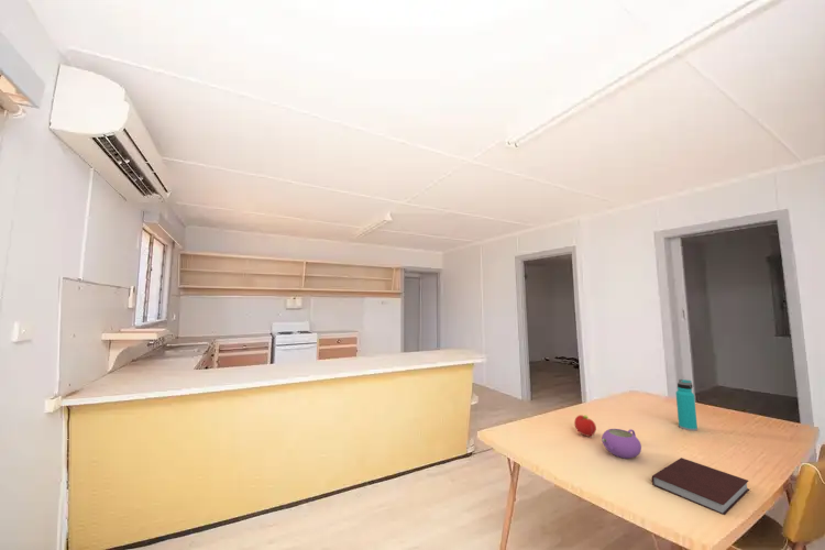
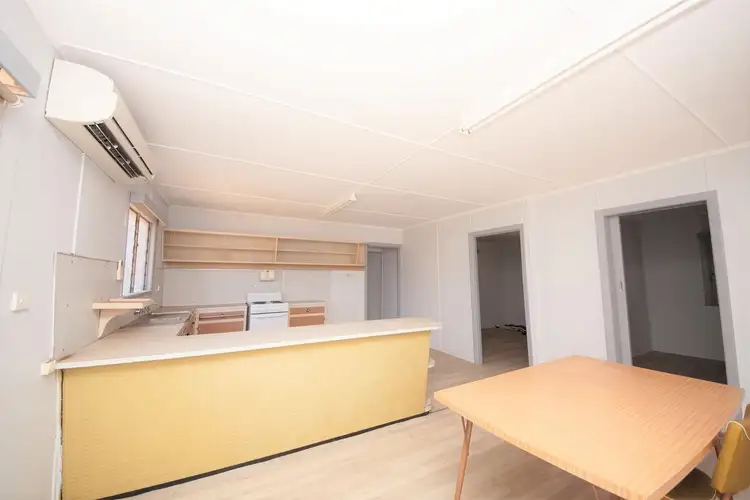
- notebook (700, 482)
- fruit (584, 424)
- water bottle (685, 404)
- teapot (619, 443)
